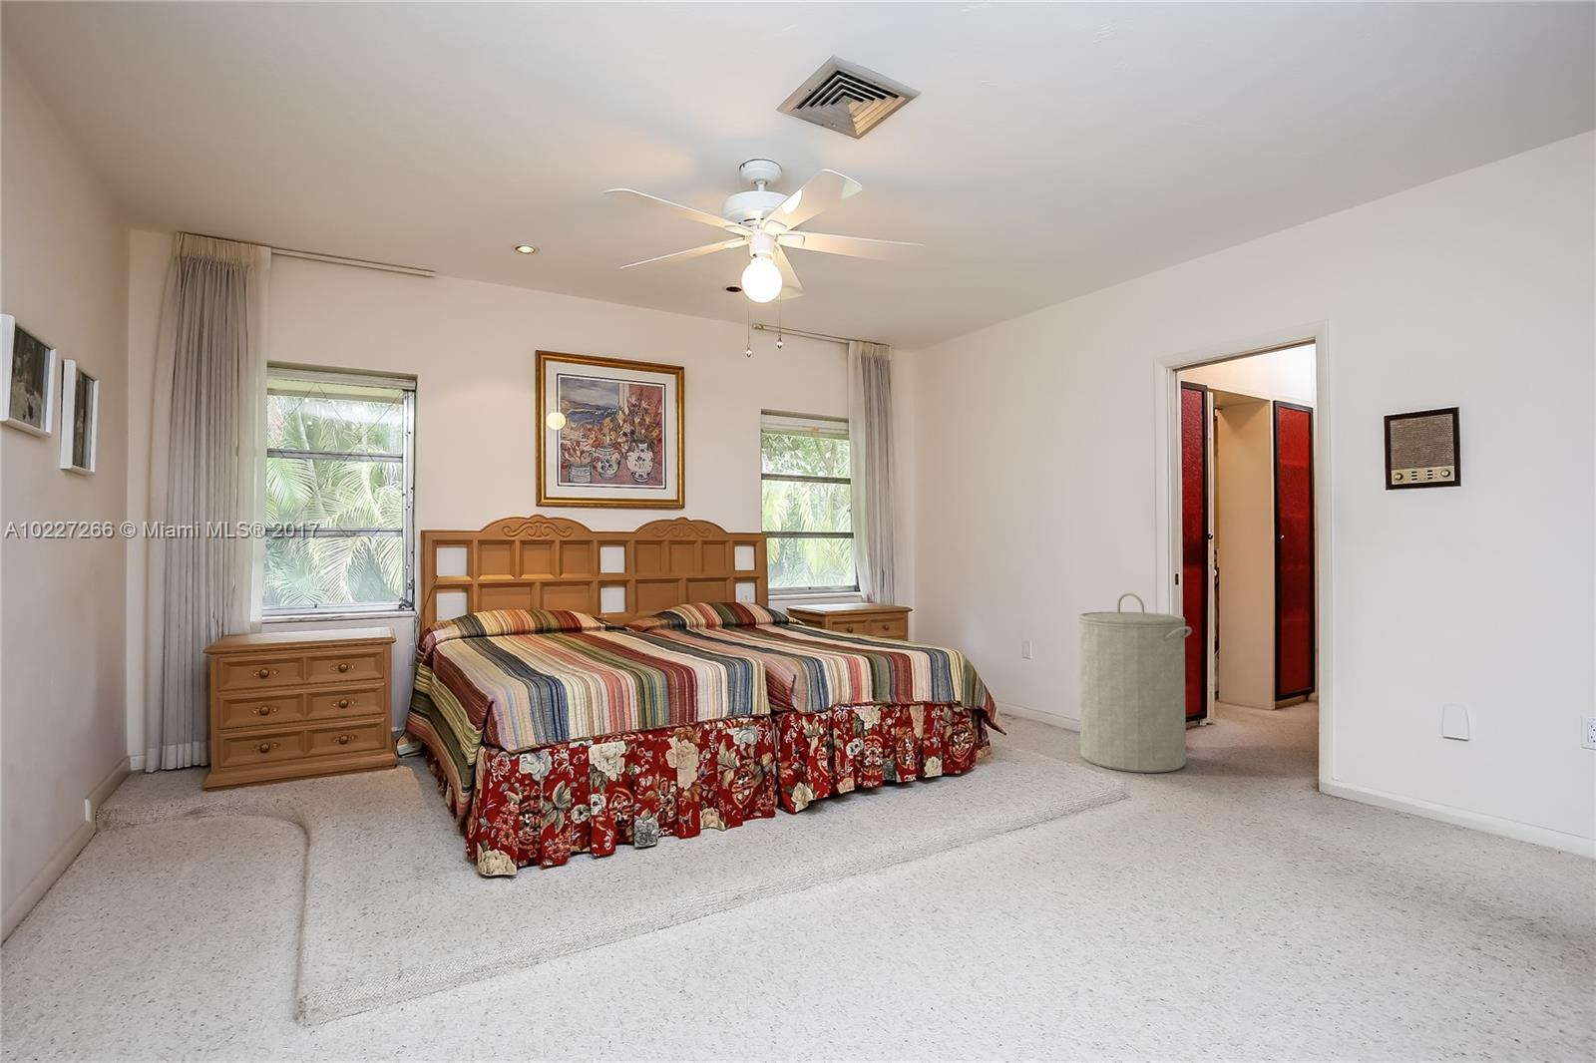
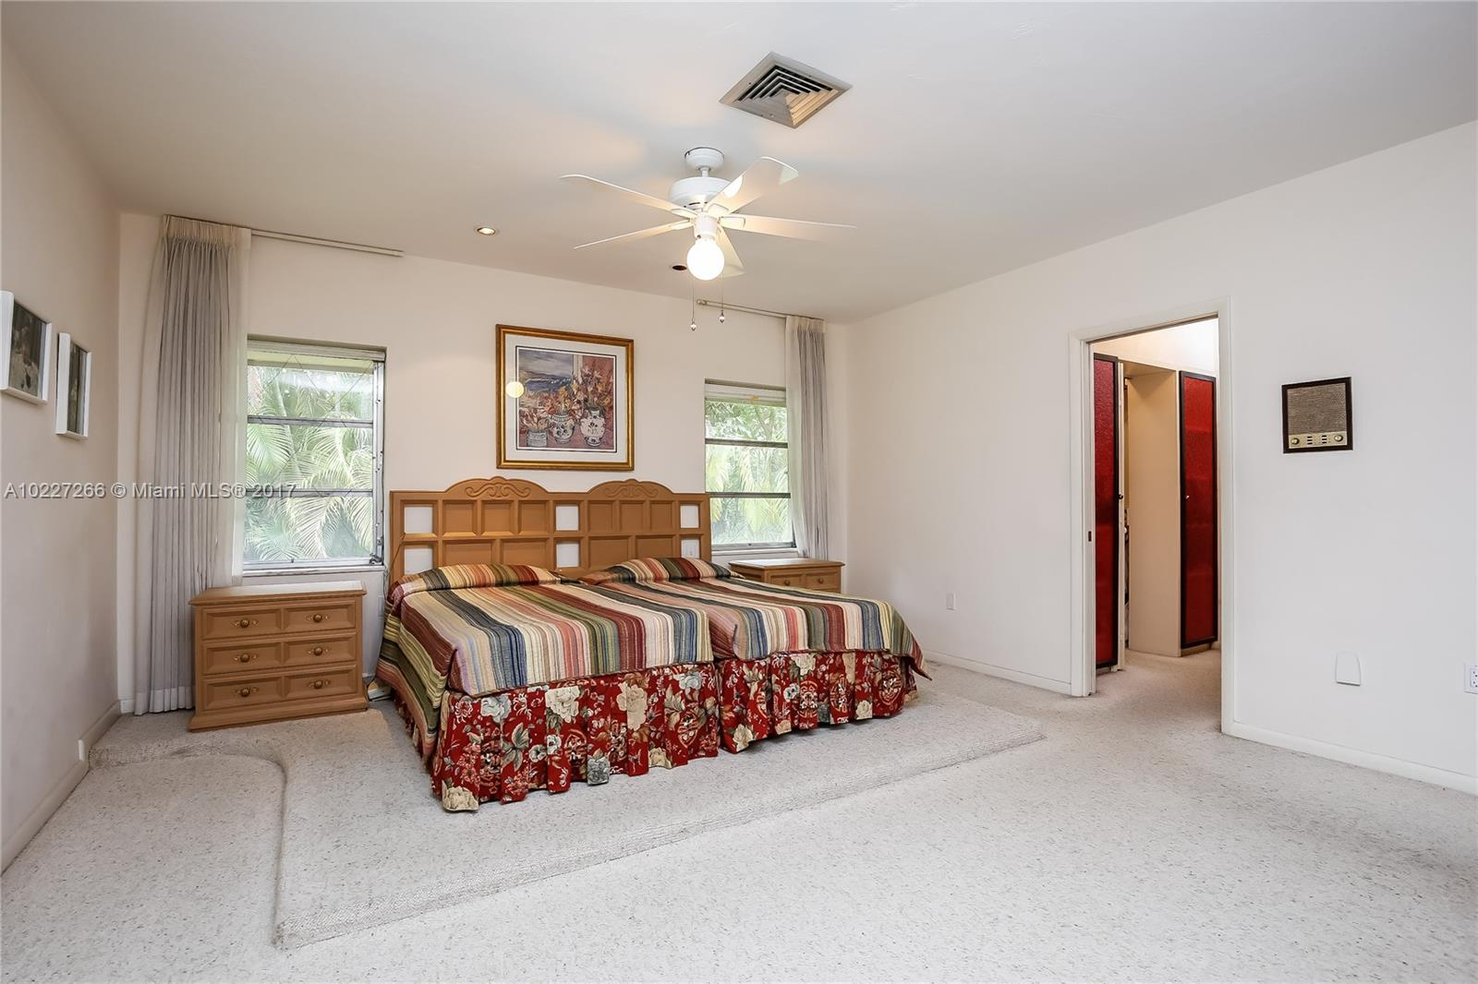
- laundry hamper (1131, 676)
